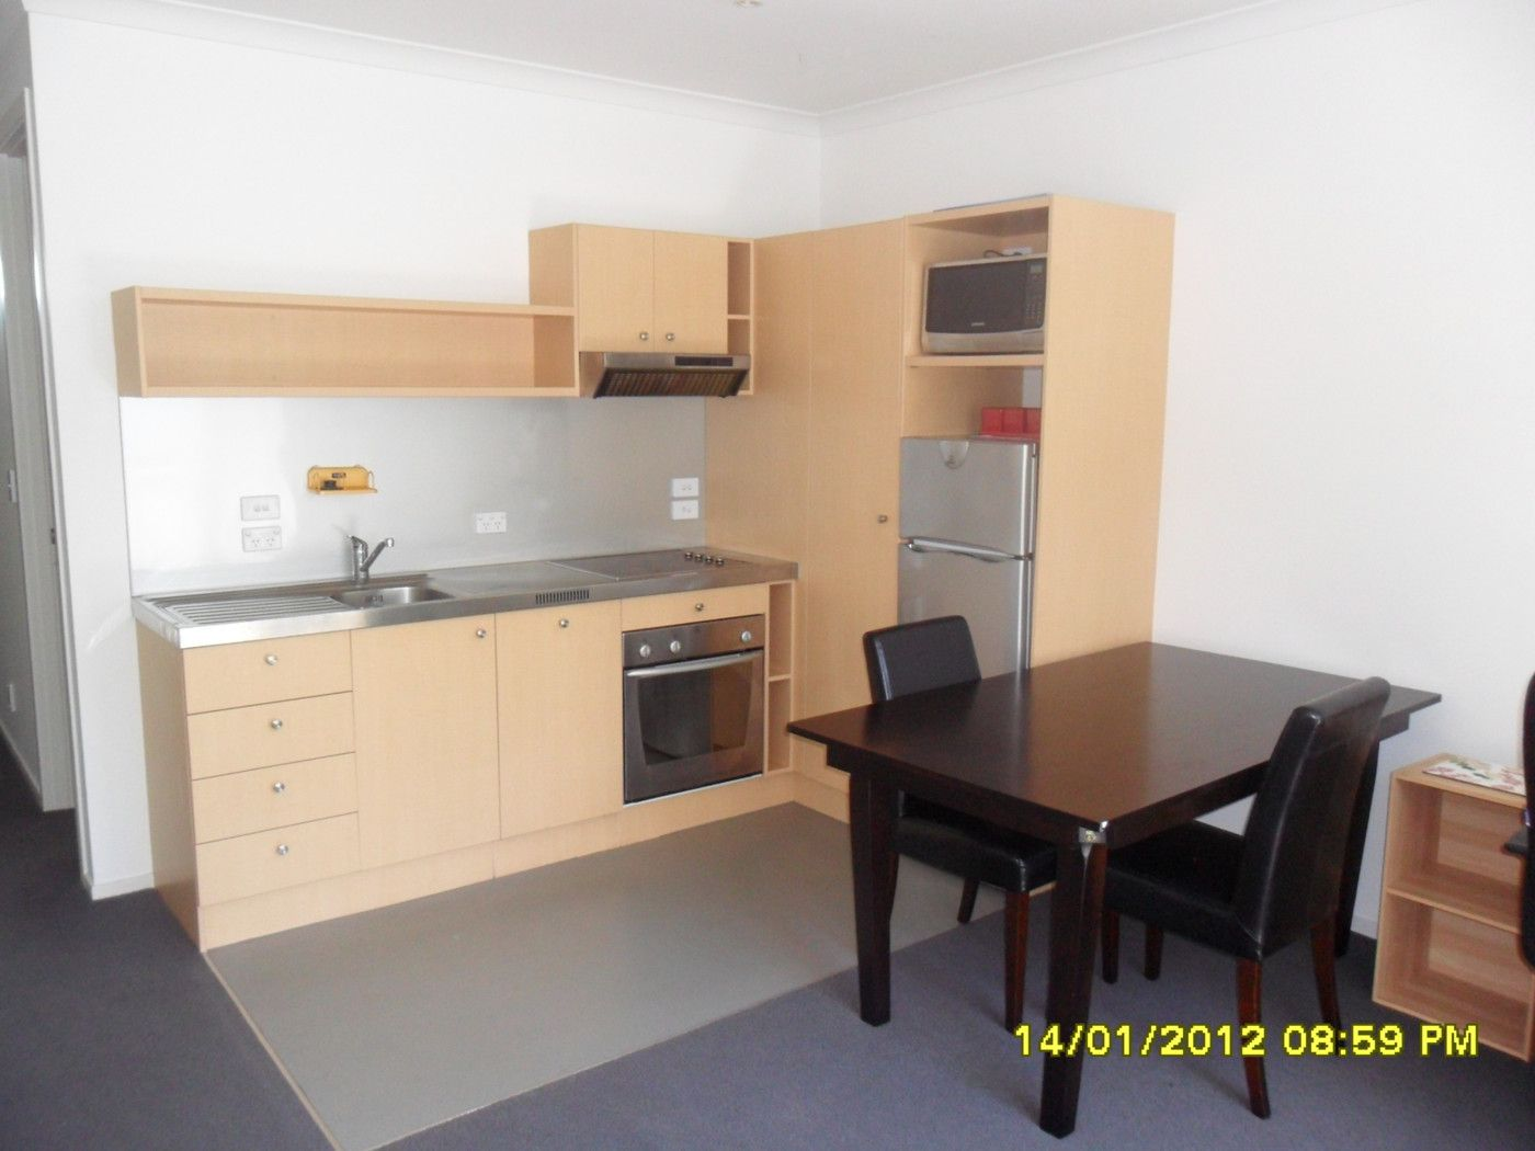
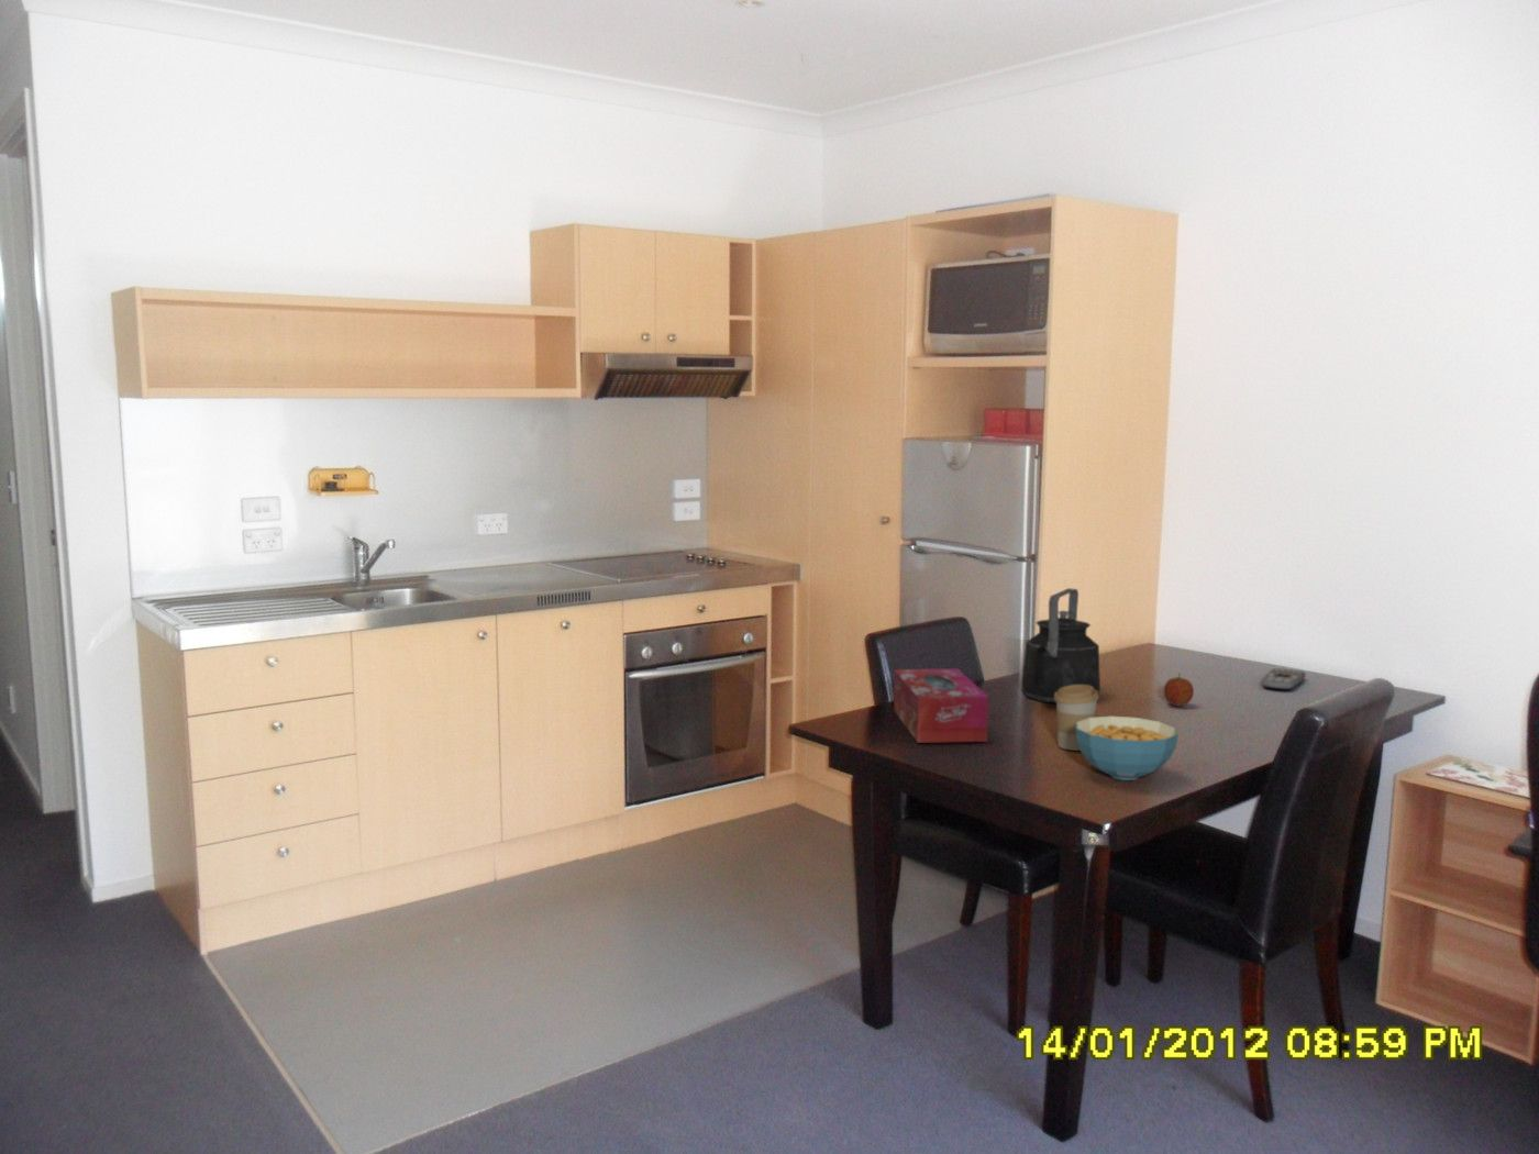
+ kettle (1057, 647)
+ coffee cup (1075, 716)
+ cereal bowl (1125, 752)
+ remote control (1282, 679)
+ fruit (1178, 689)
+ tissue box (938, 703)
